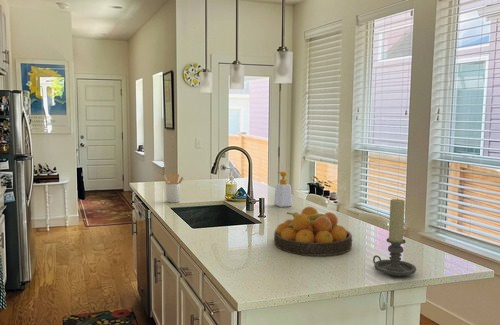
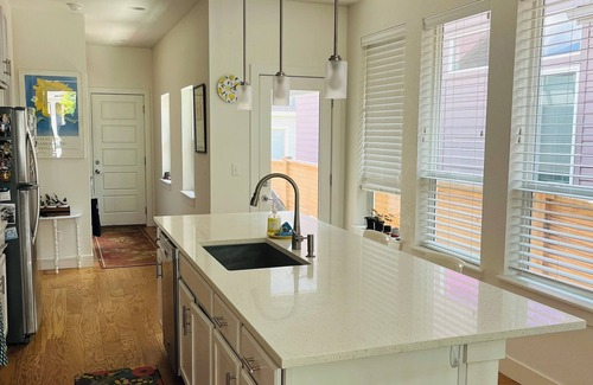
- fruit bowl (312, 227)
- soap bottle (281, 188)
- candle holder (392, 234)
- utensil holder (173, 187)
